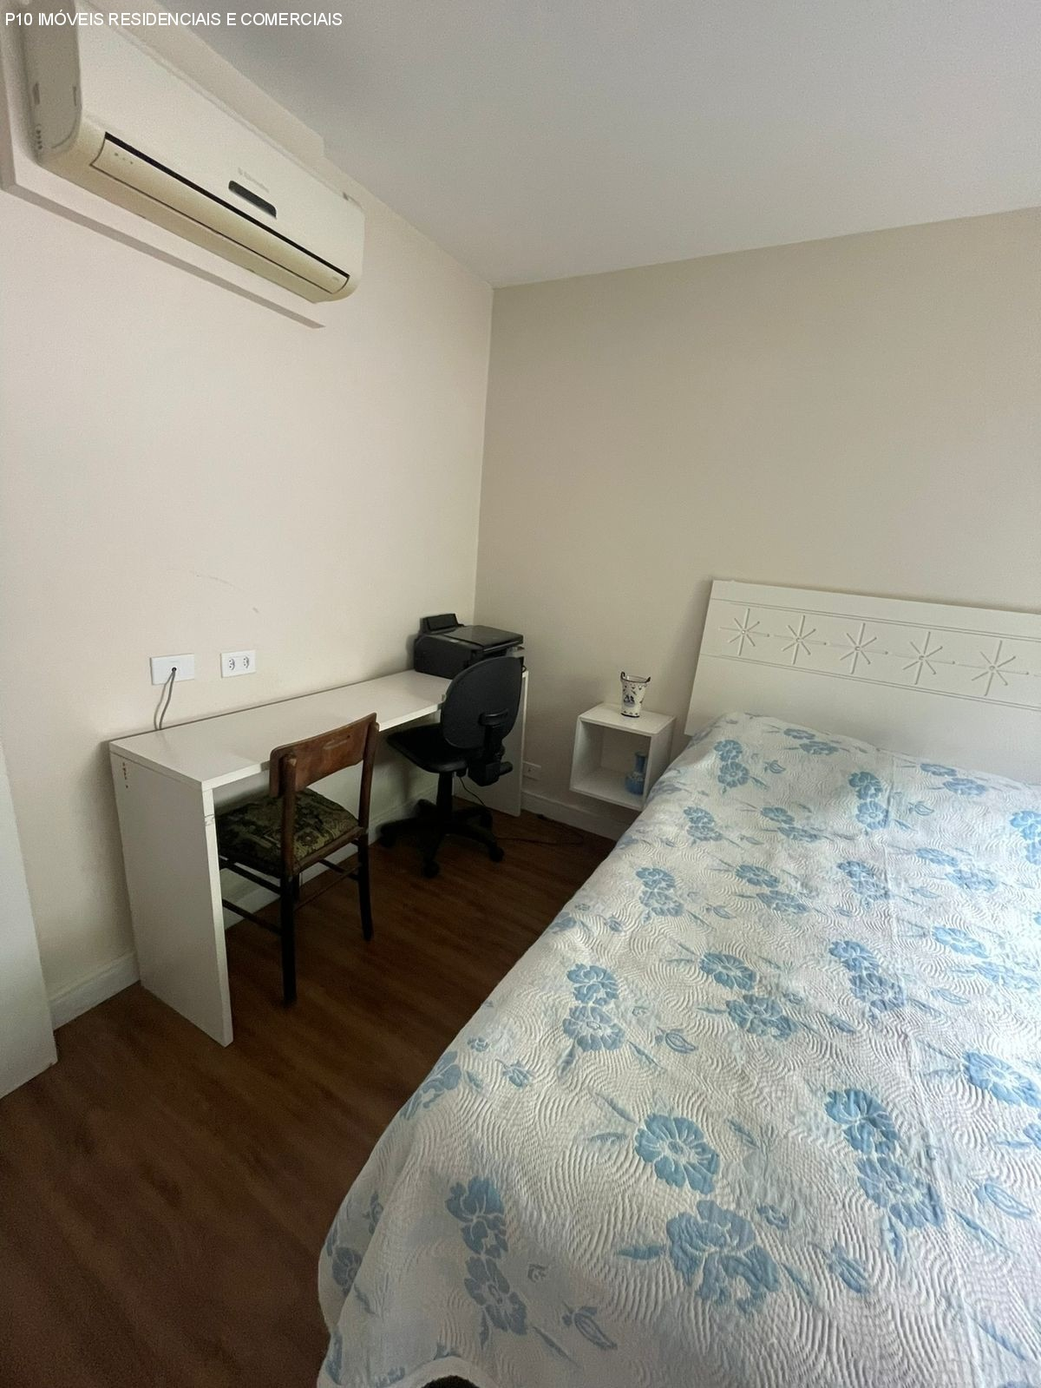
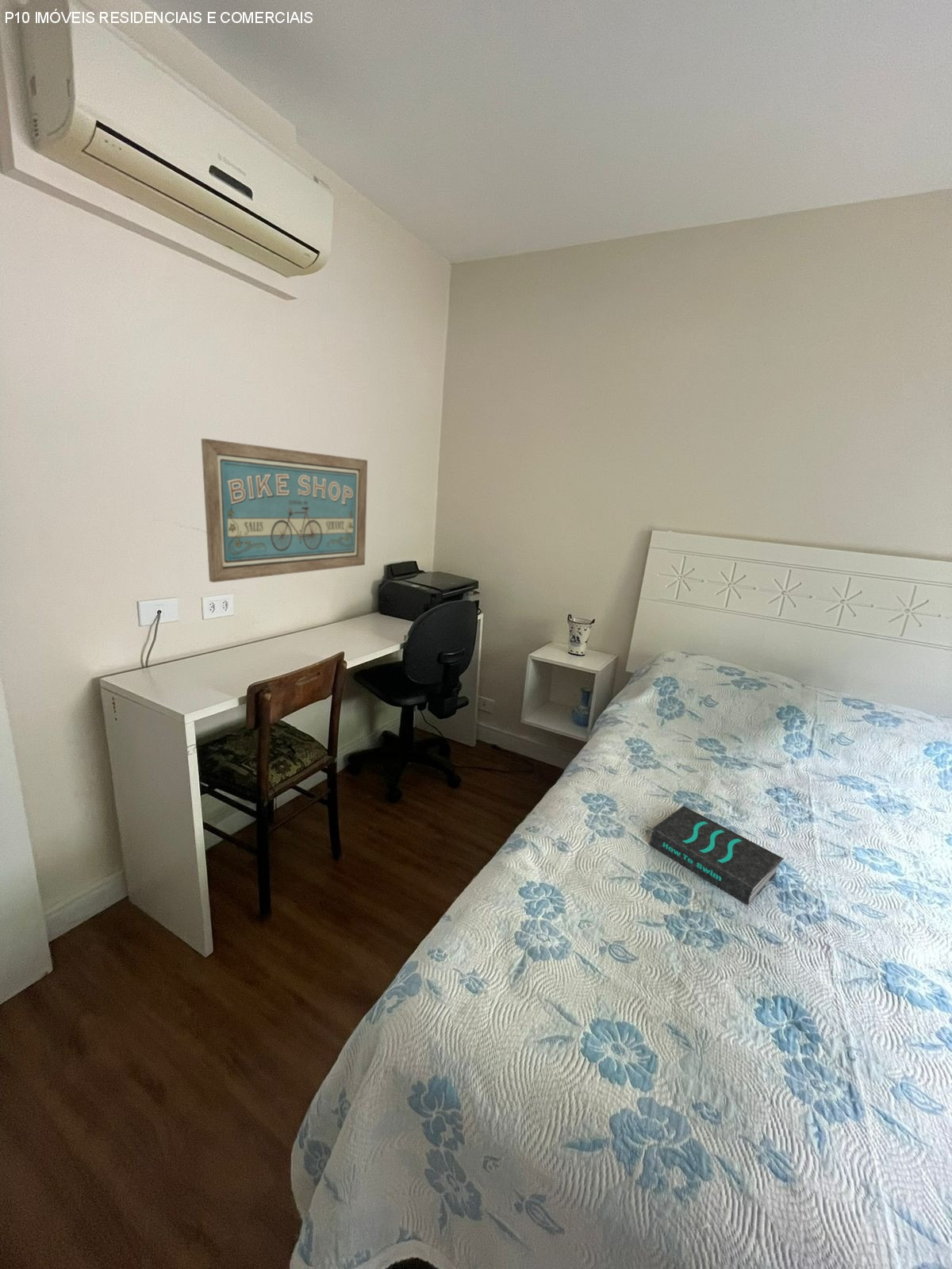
+ book (713, 851)
+ wall art (298, 513)
